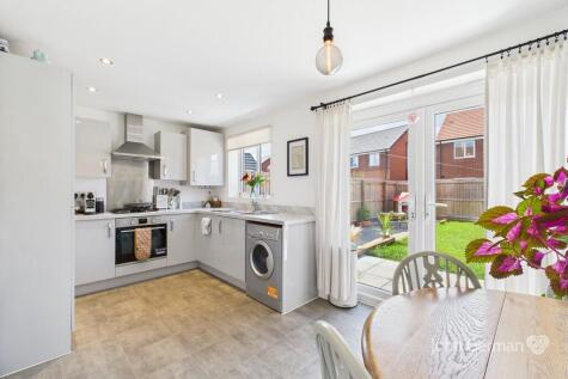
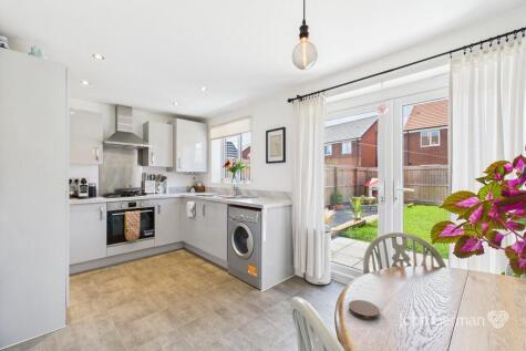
+ coaster (363, 309)
